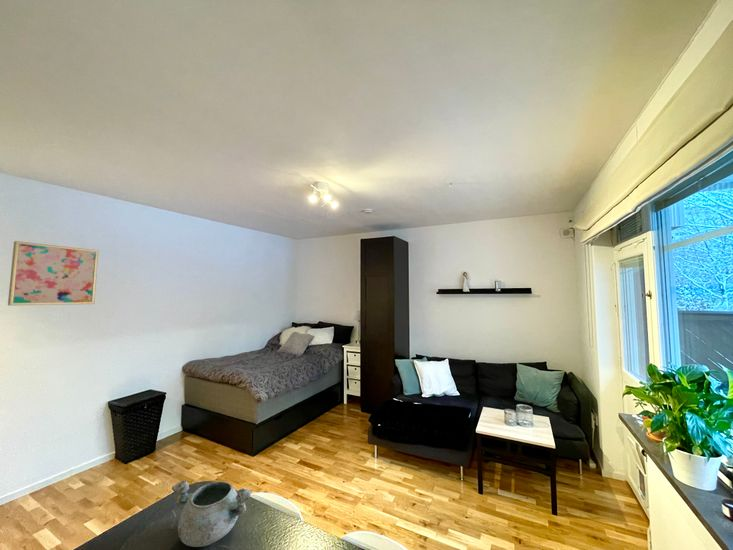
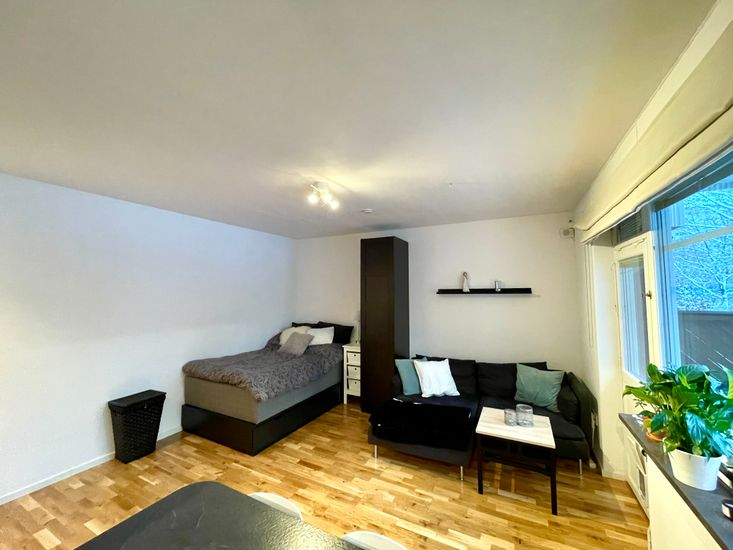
- wall art (57, 275)
- decorative bowl (212, 508)
